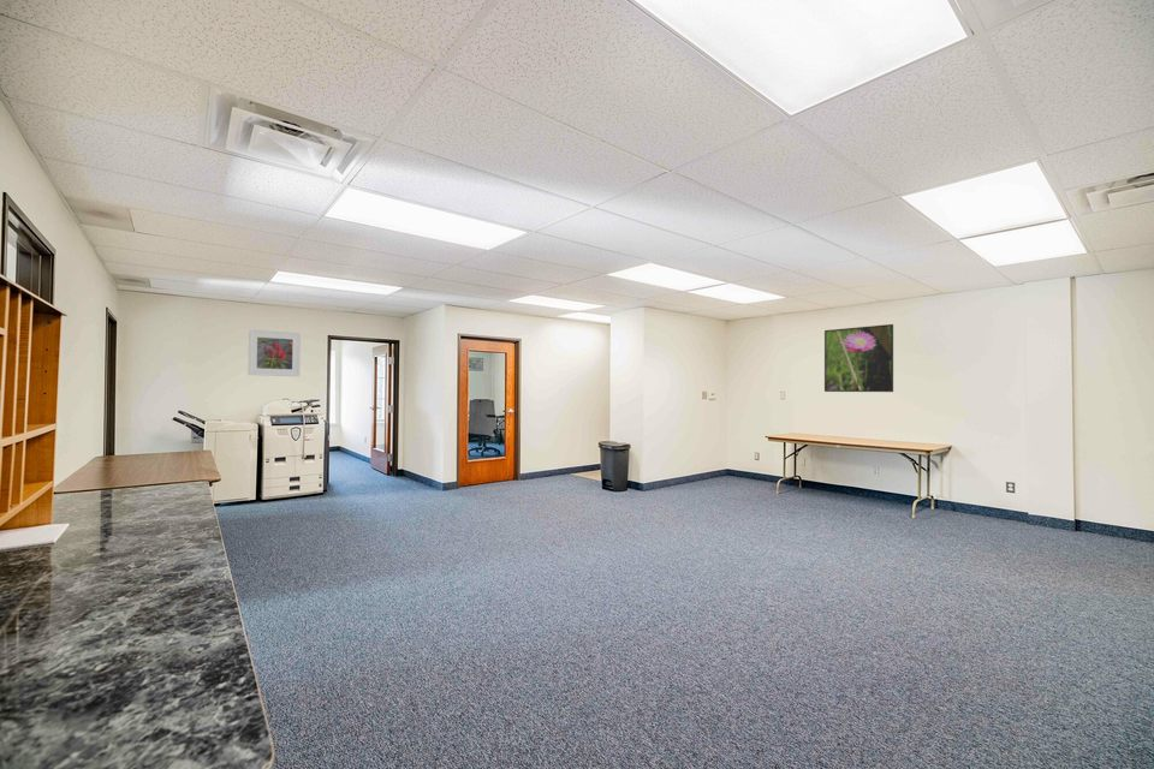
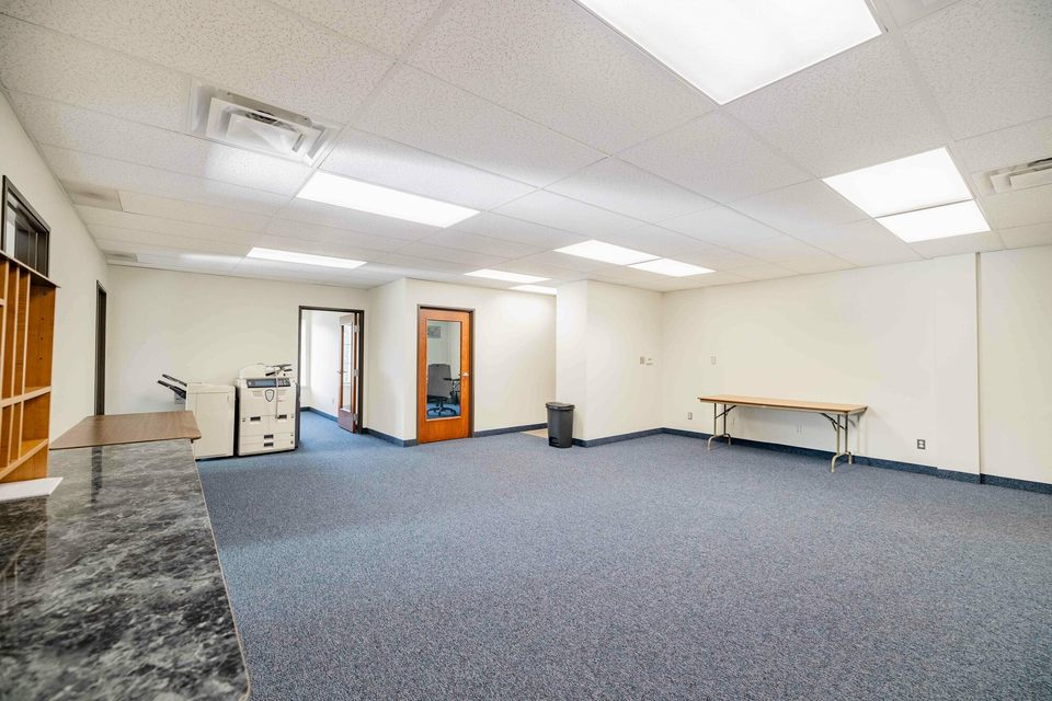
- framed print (274, 353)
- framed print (857, 359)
